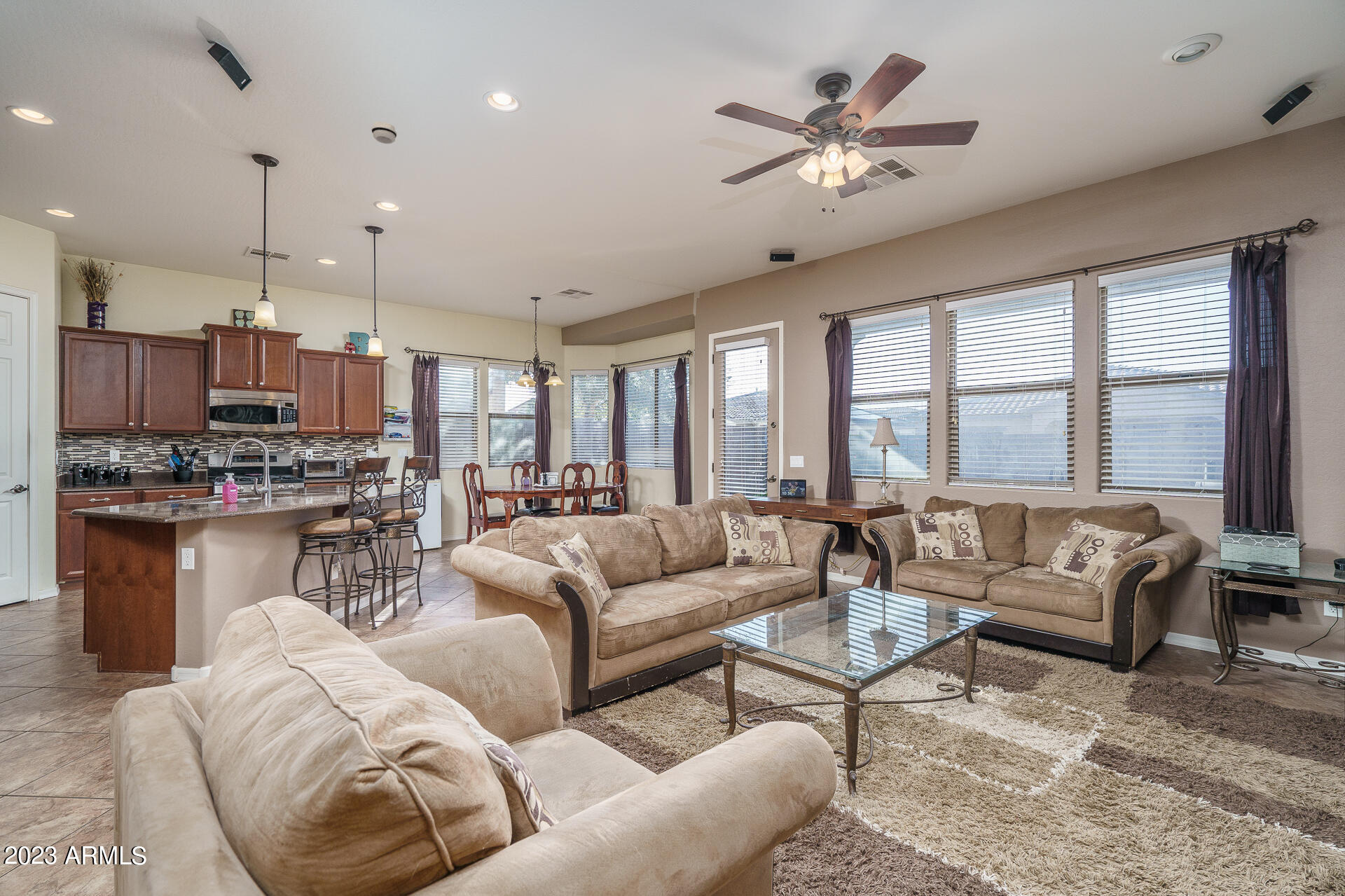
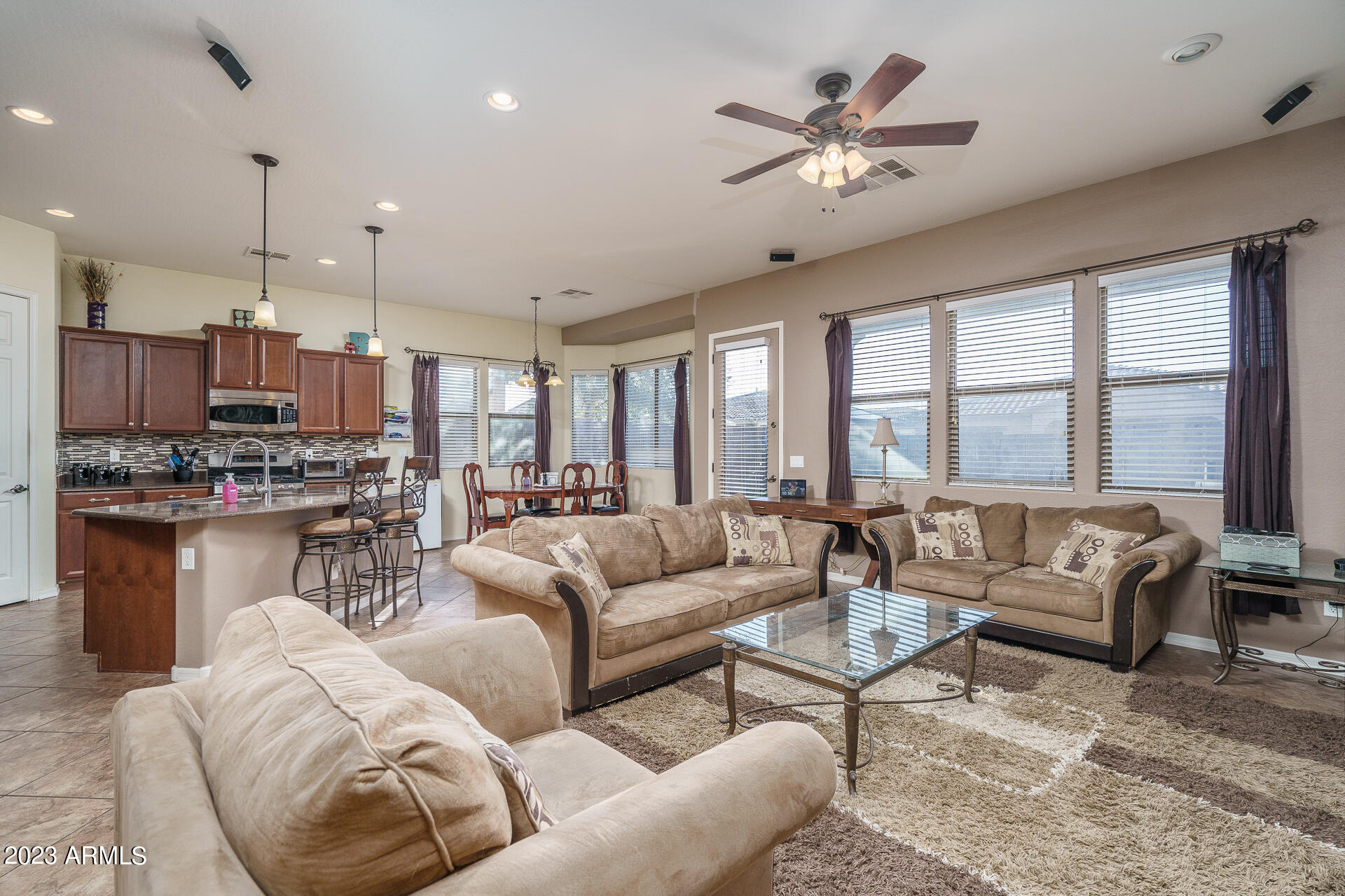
- smoke detector (384, 133)
